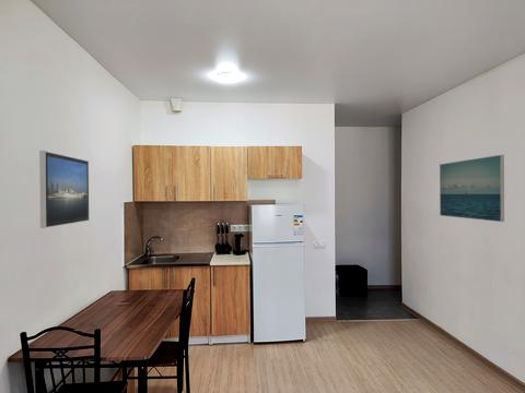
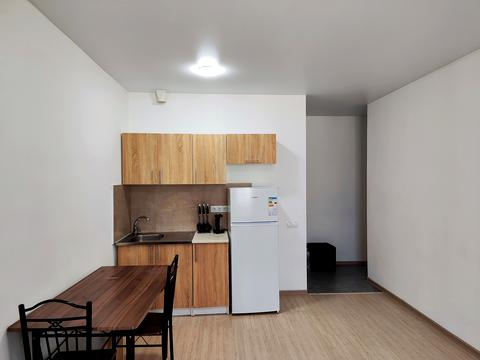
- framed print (67, 190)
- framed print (467, 189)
